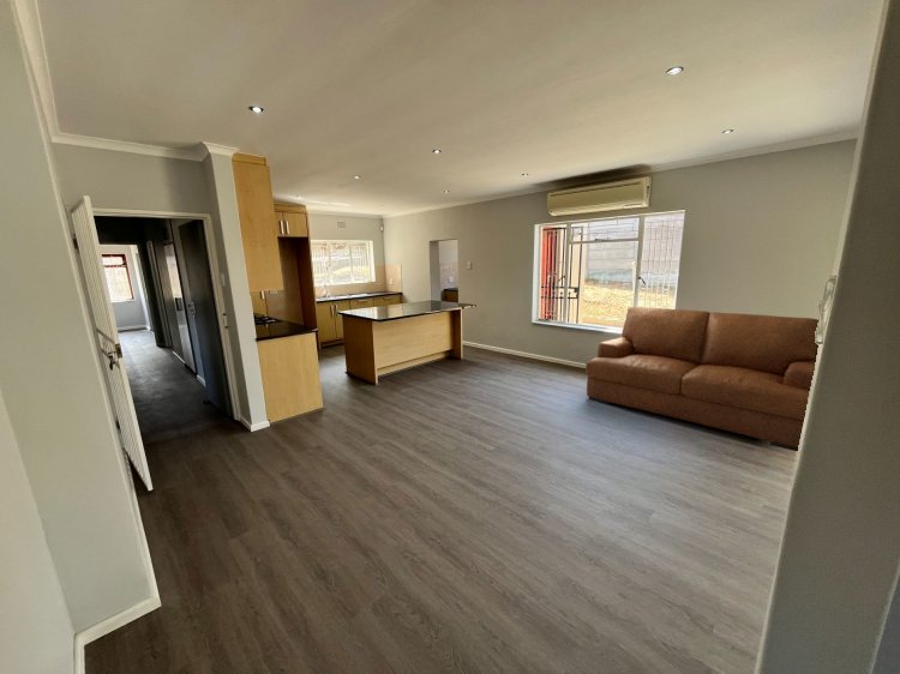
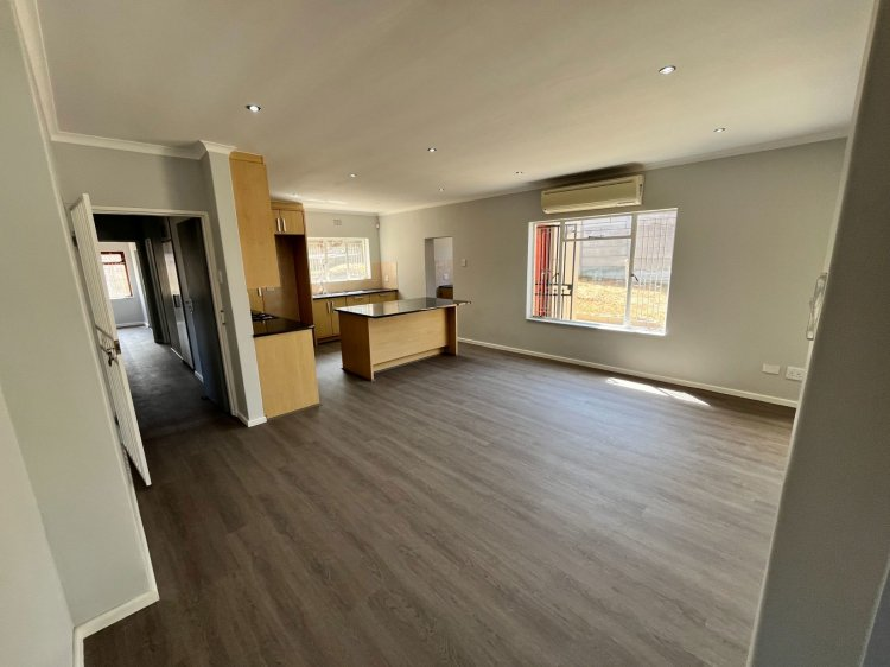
- sofa (696, 361)
